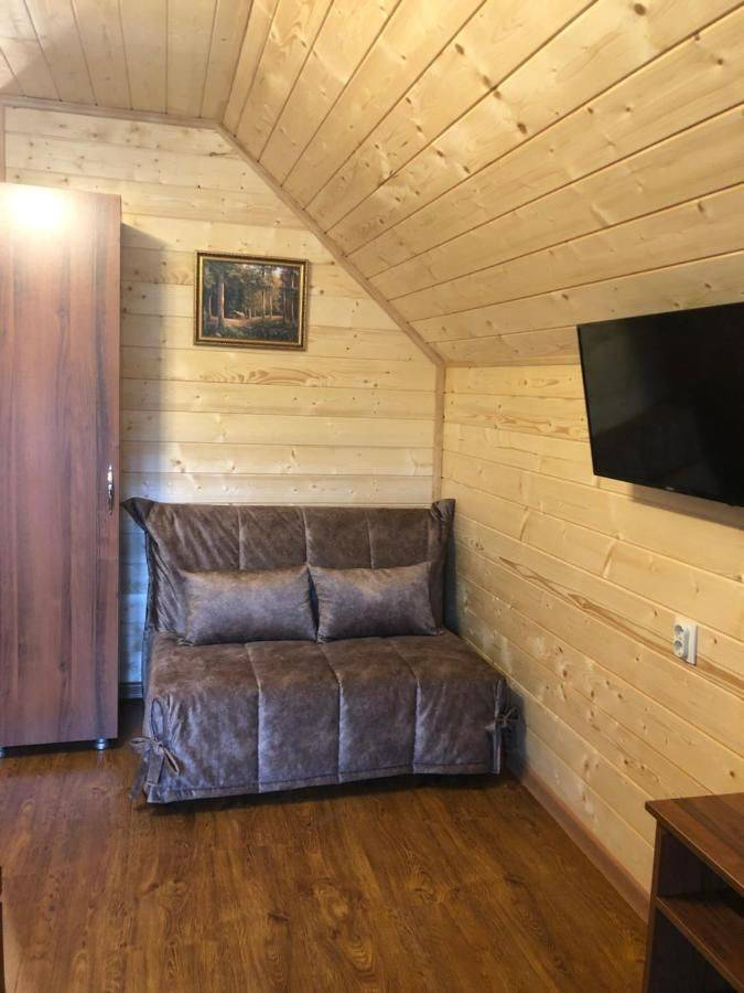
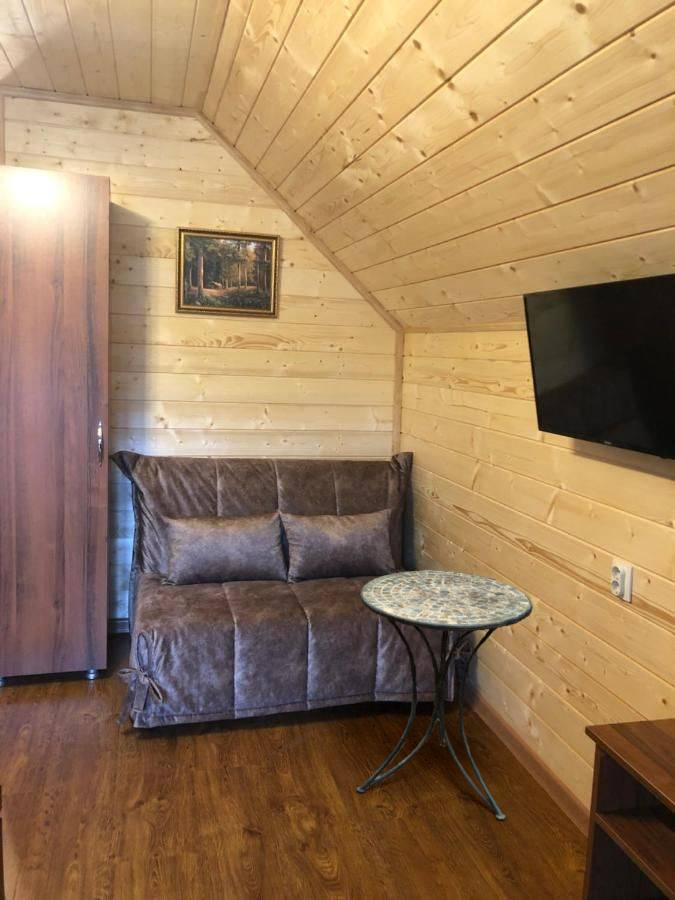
+ side table (439, 689)
